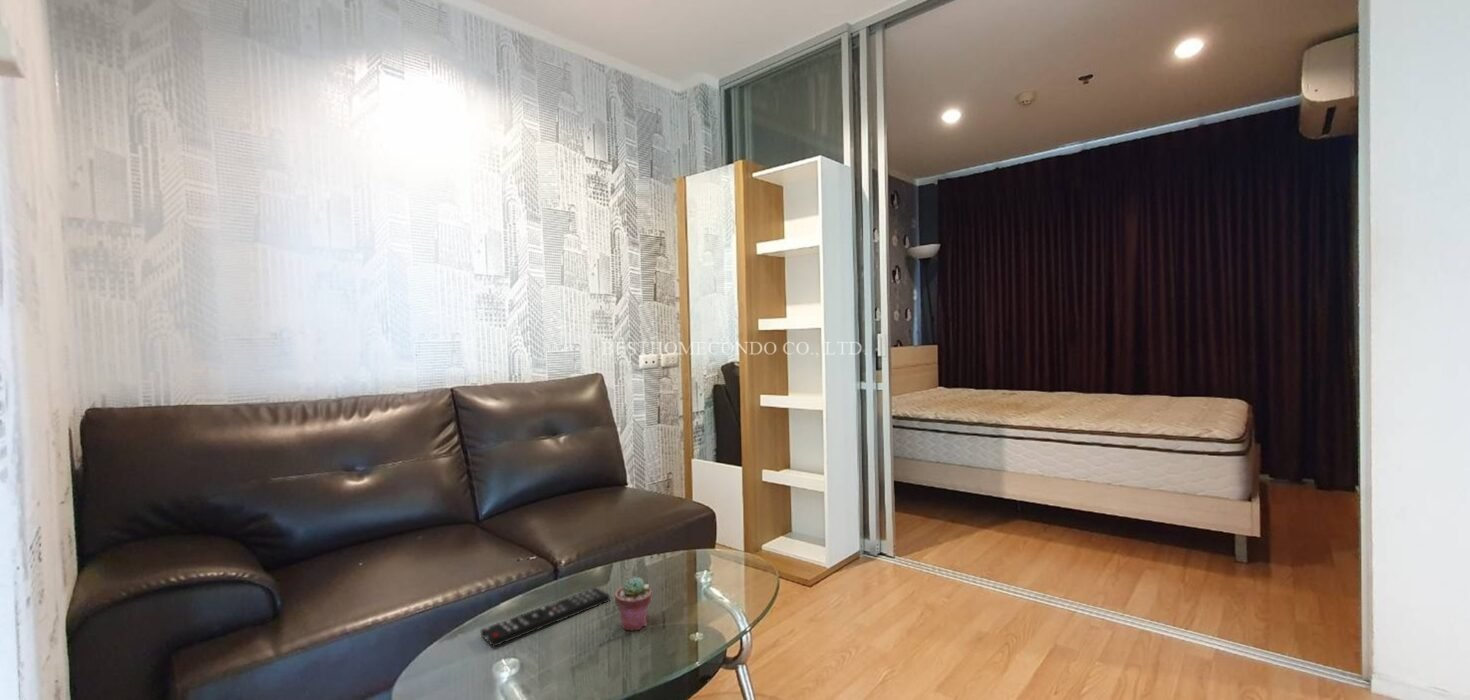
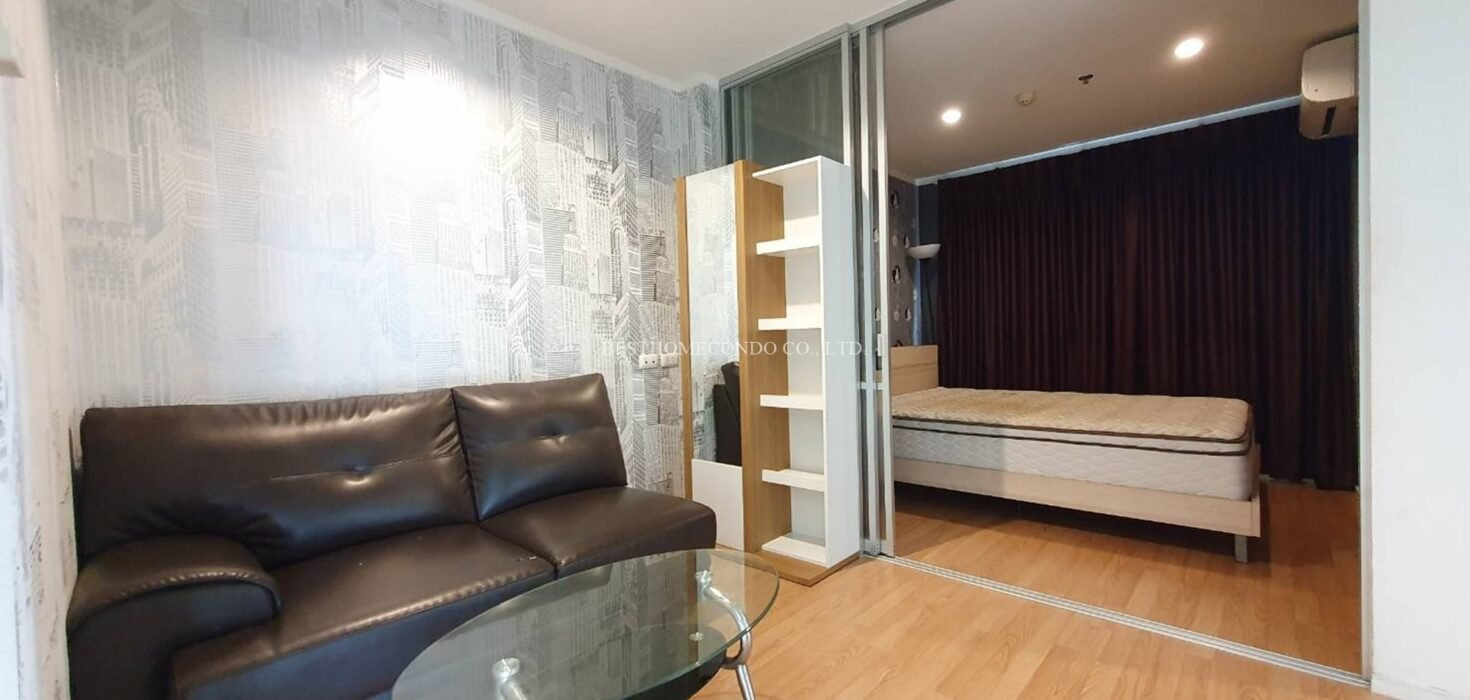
- potted succulent (633, 601)
- remote control (548, 613)
